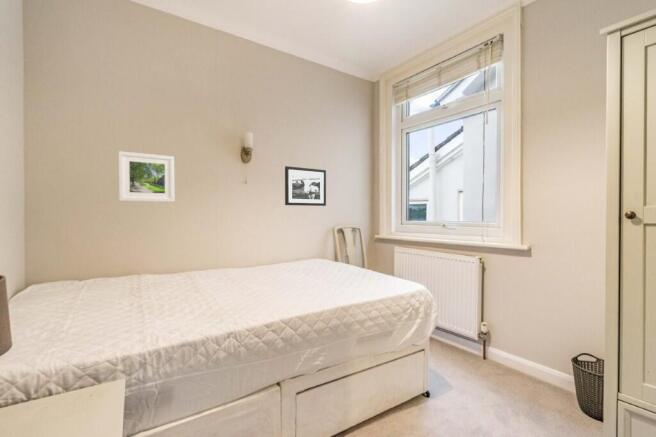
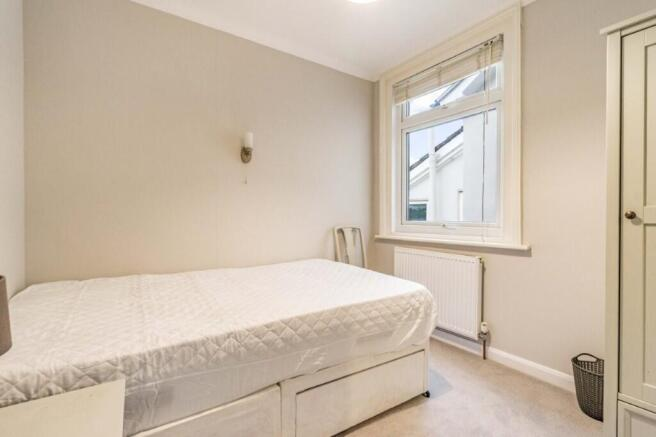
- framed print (147, 177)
- picture frame (306, 186)
